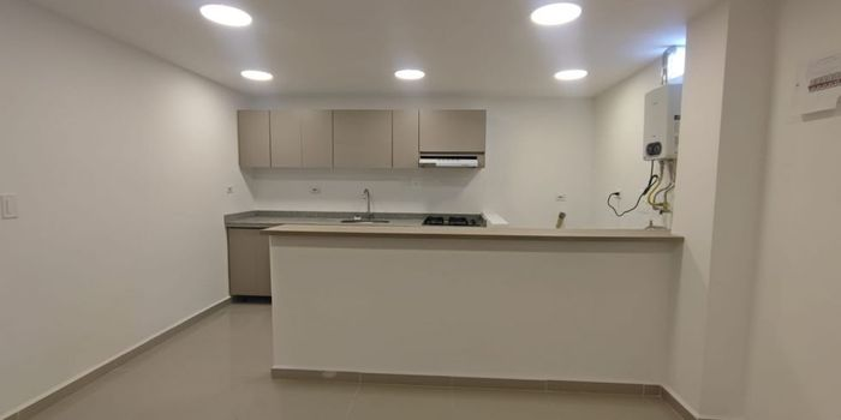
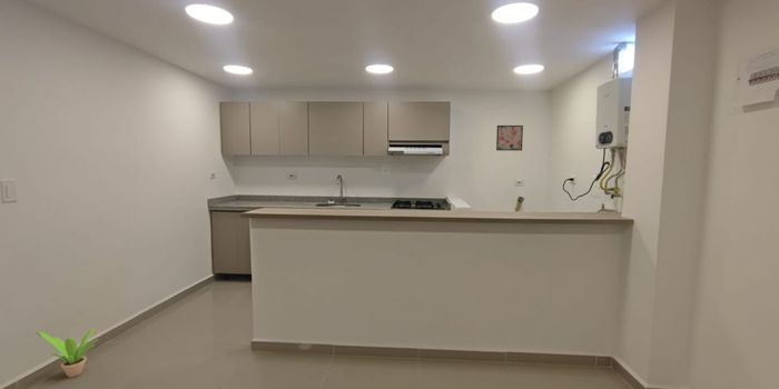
+ wall art (509, 138)
+ potted plant (73, 350)
